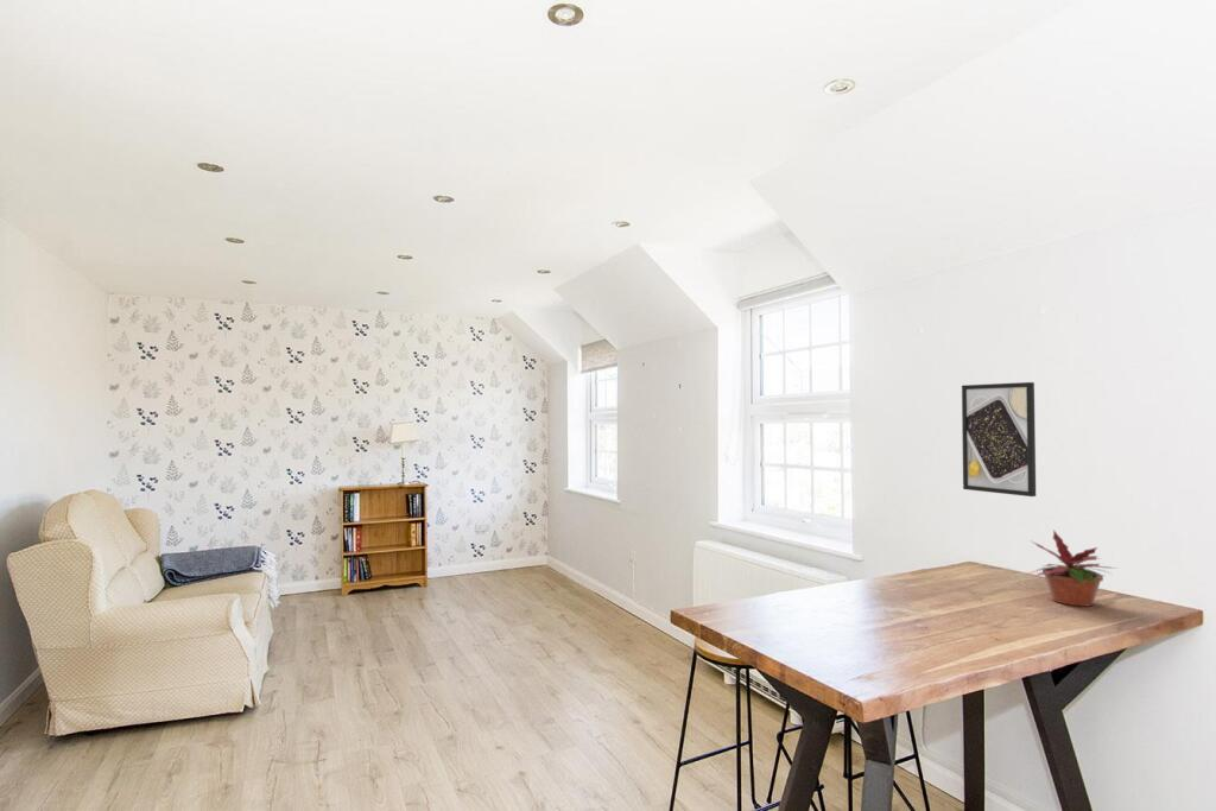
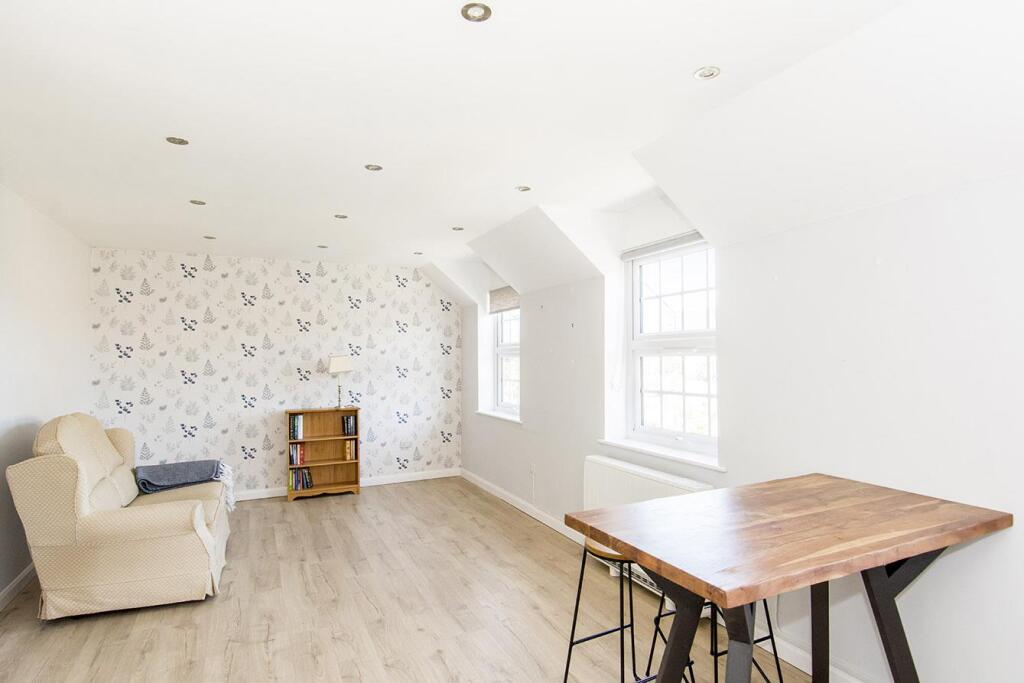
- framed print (996, 438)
- potted plant (1070, 564)
